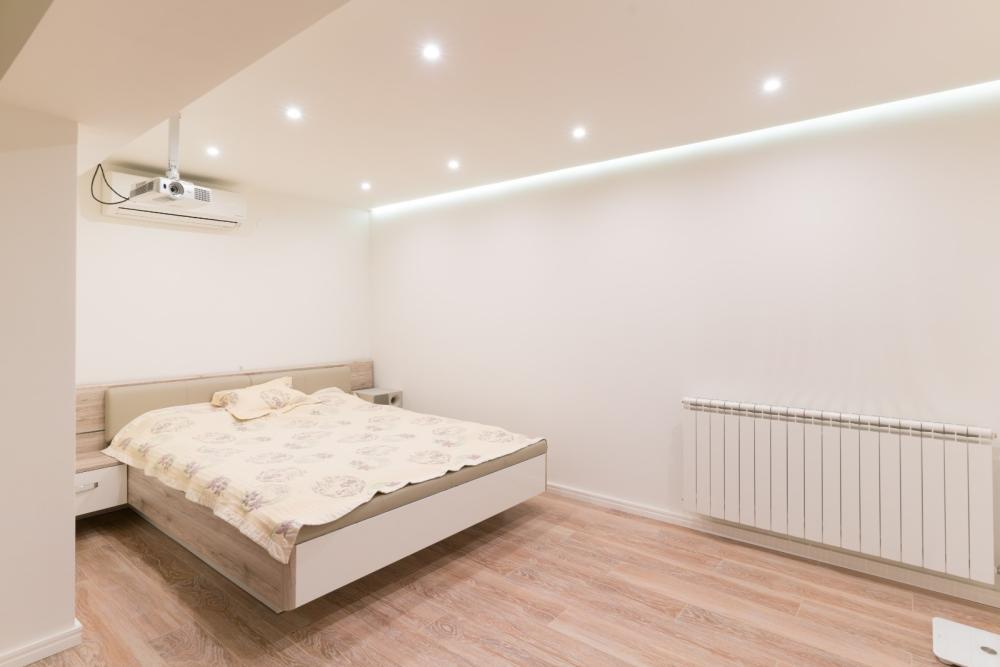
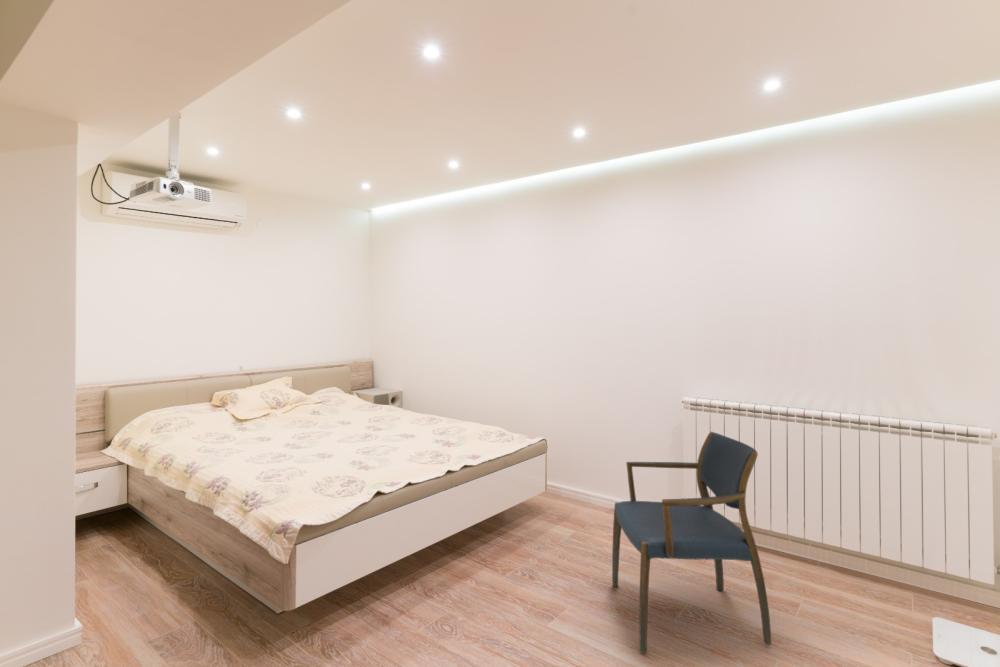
+ armchair (679, 528)
